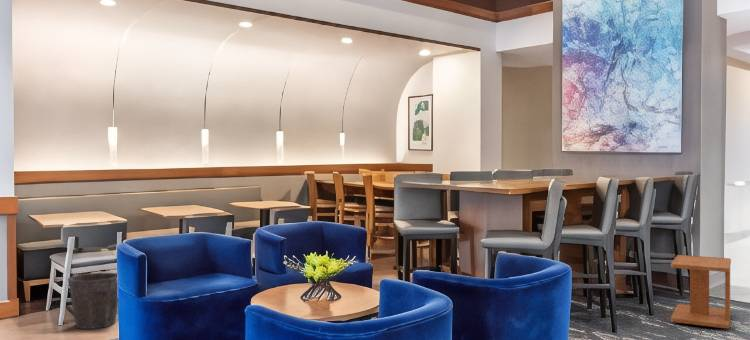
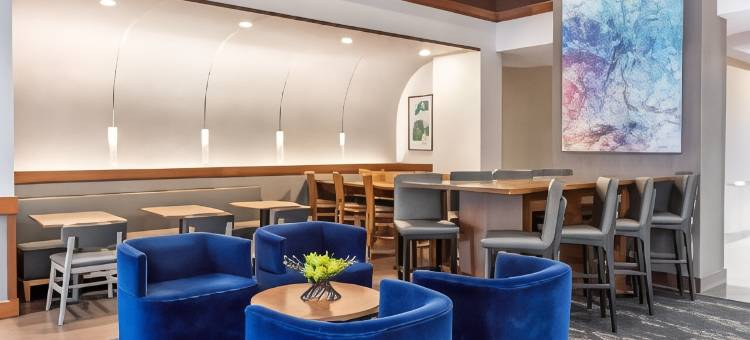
- waste bin (95, 300)
- side table (701, 290)
